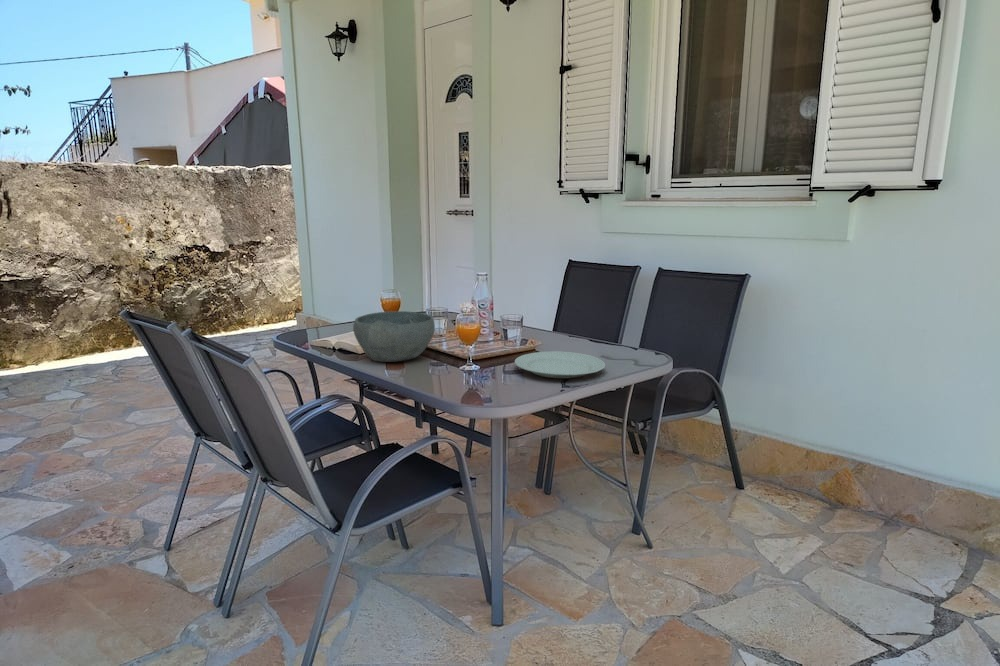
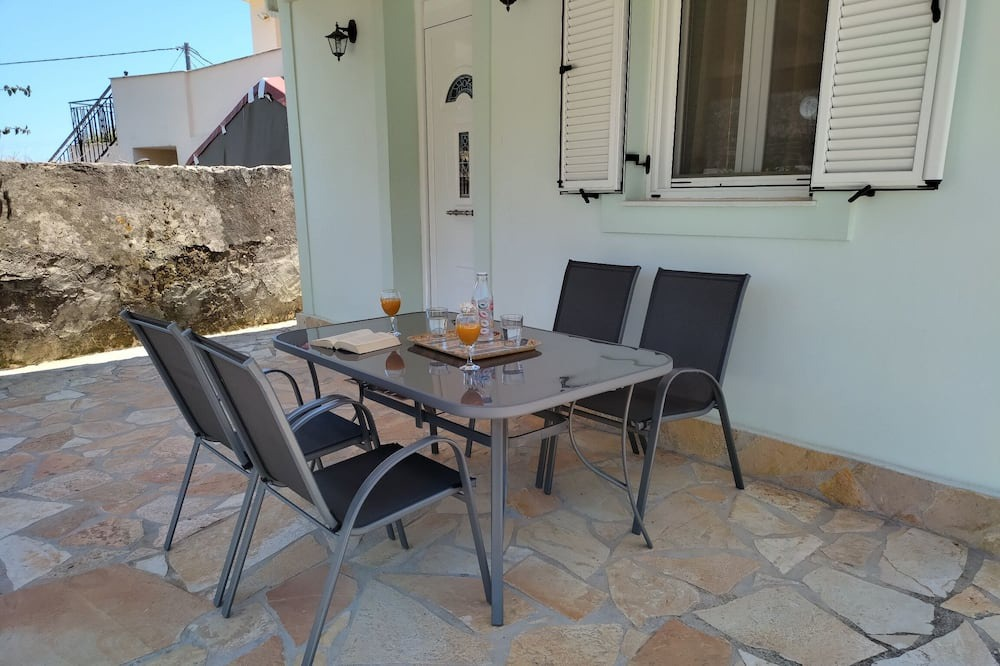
- chinaware (559, 365)
- bowl (394, 336)
